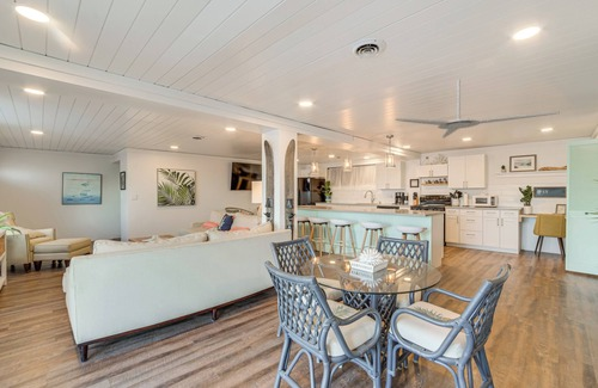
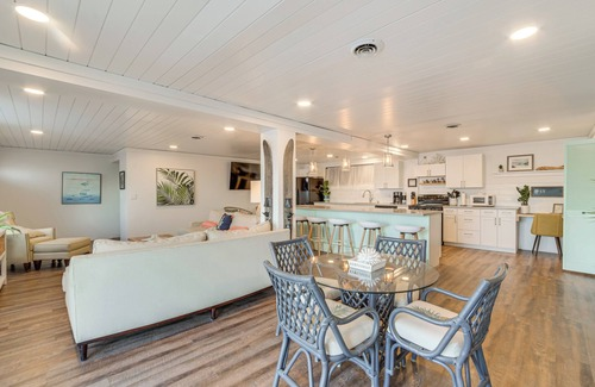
- ceiling fan (459, 101)
